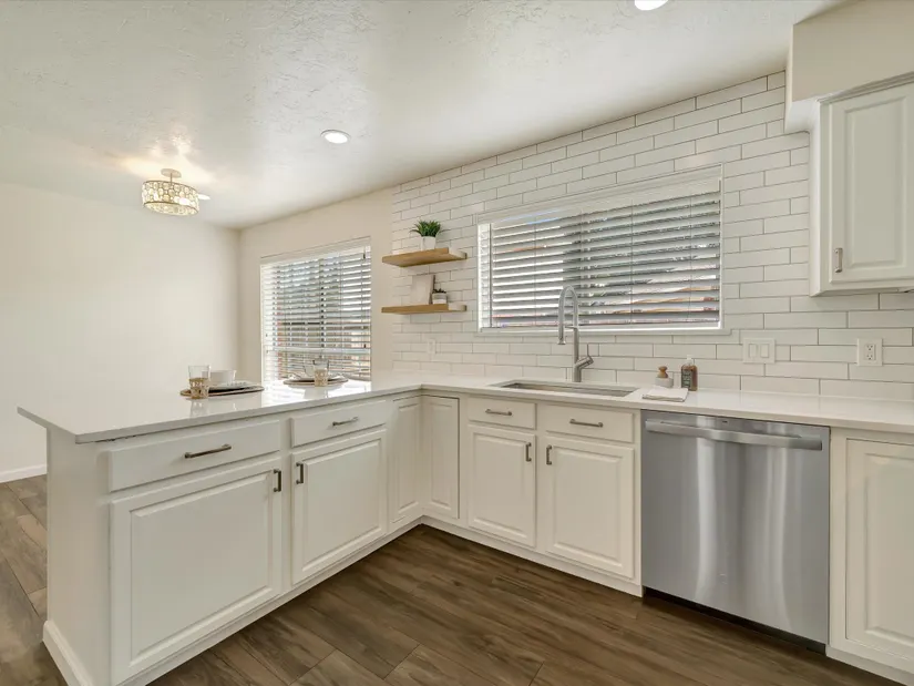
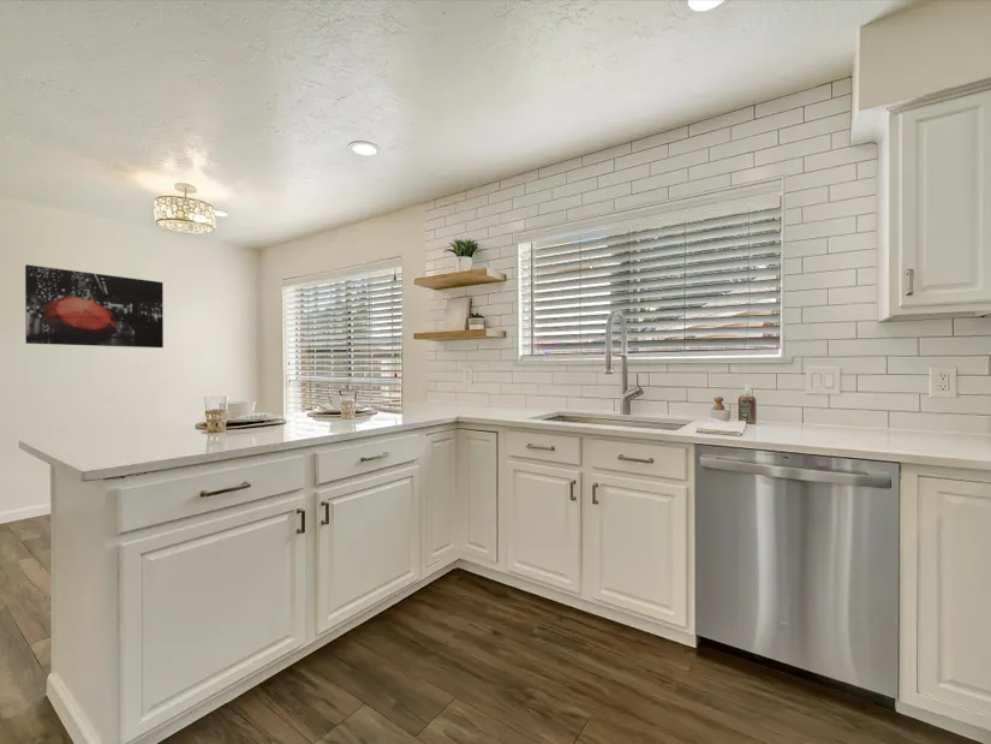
+ wall art (100, 310)
